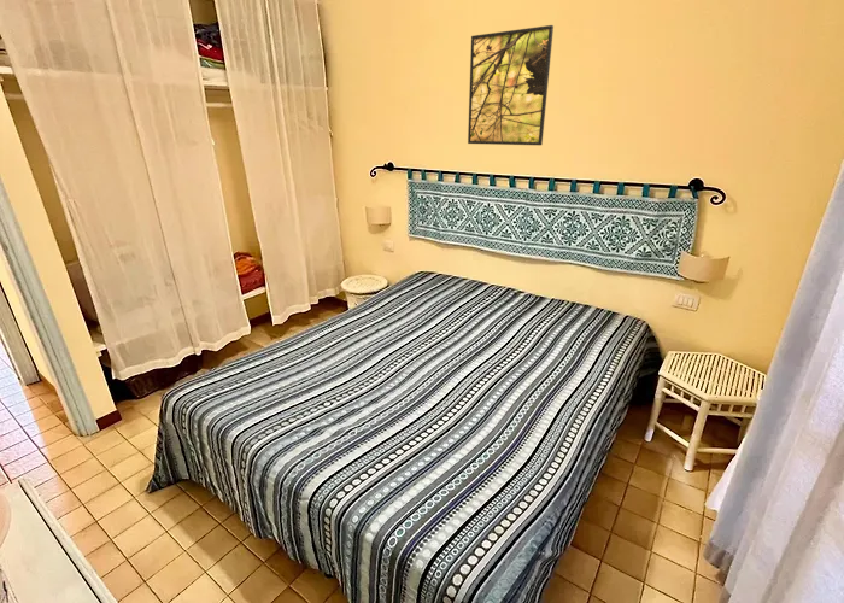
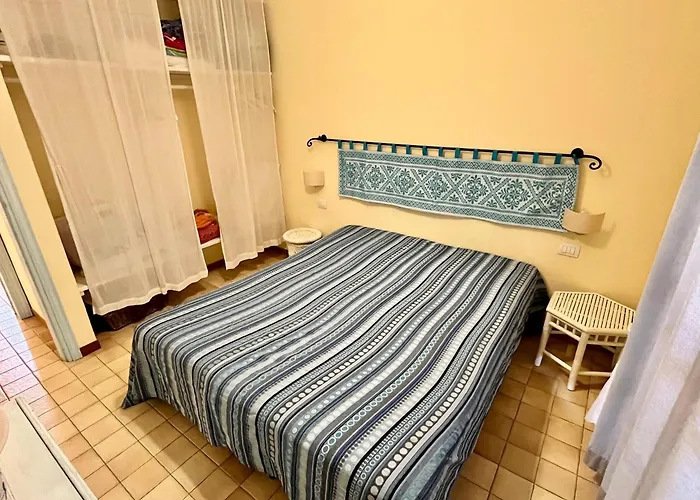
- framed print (506, 89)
